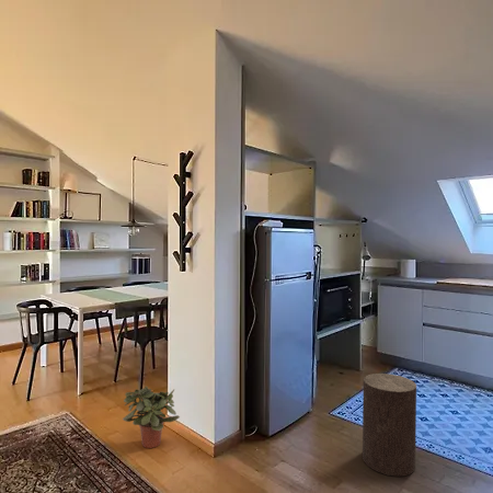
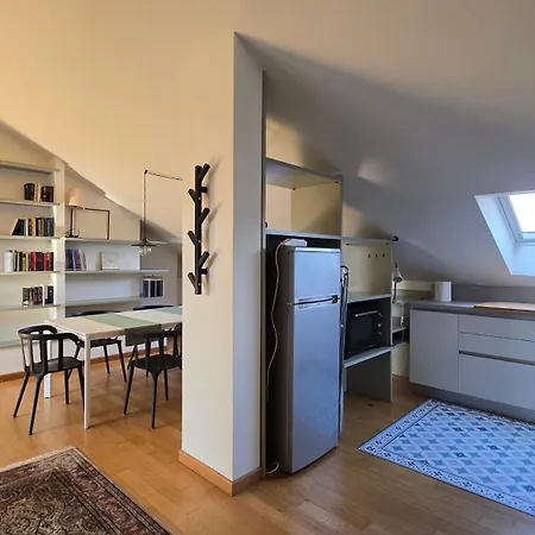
- stool (389, 421)
- potted plant (151, 415)
